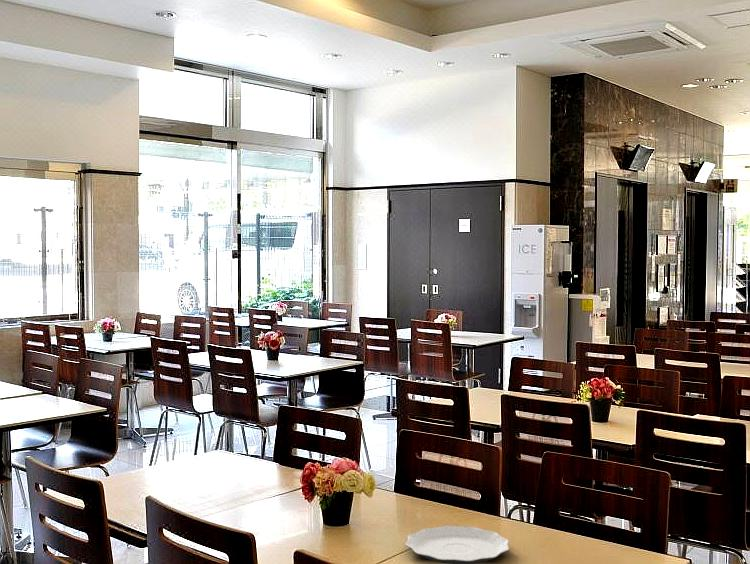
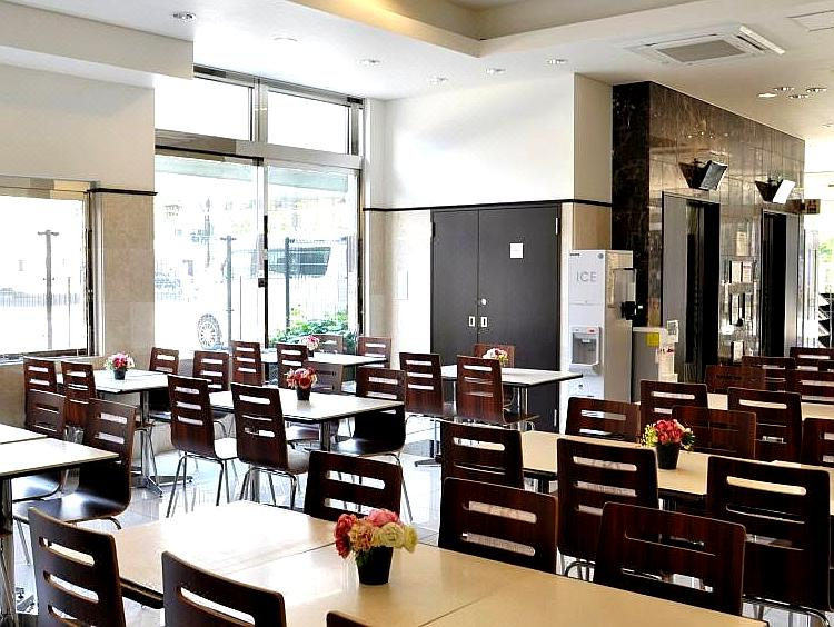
- plate (457, 545)
